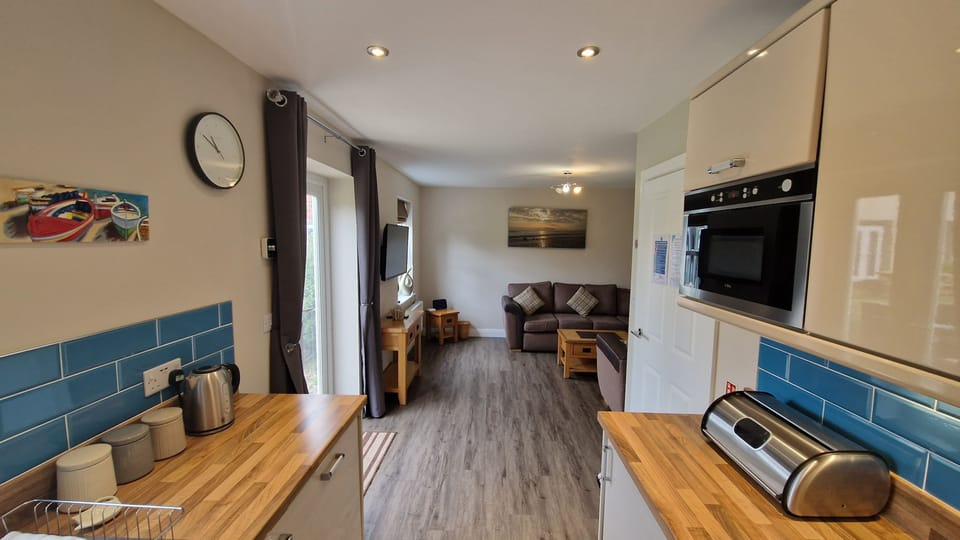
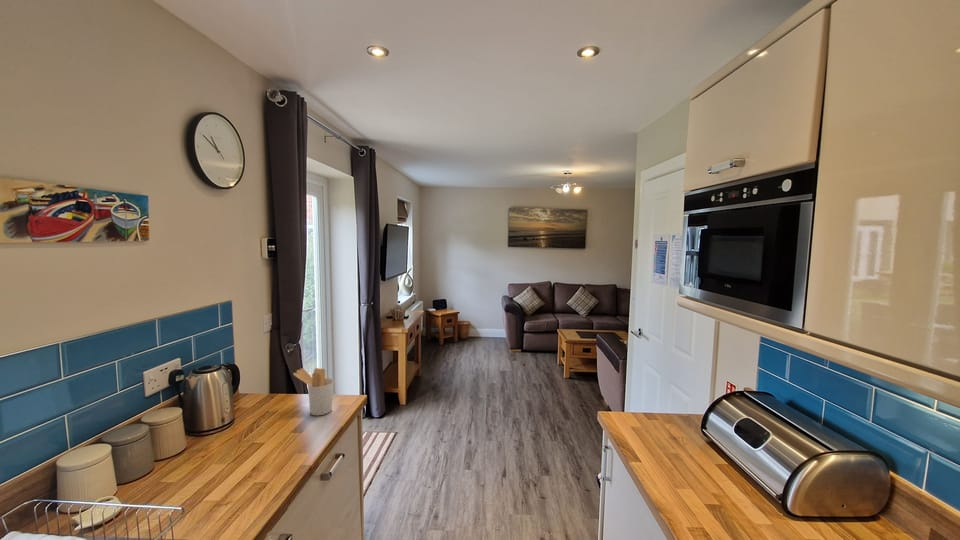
+ utensil holder (314, 389)
